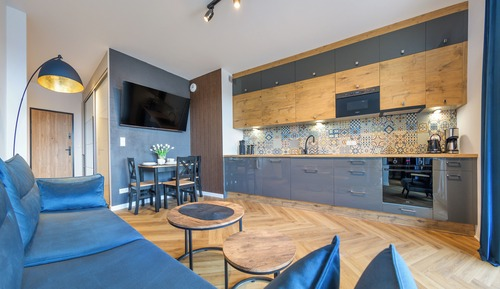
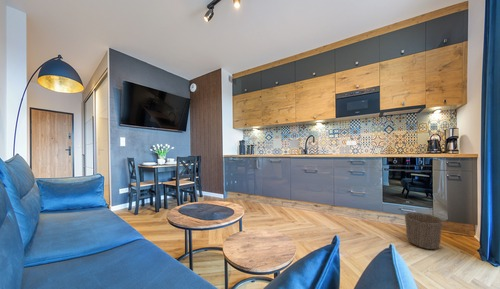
+ waste basket (422, 230)
